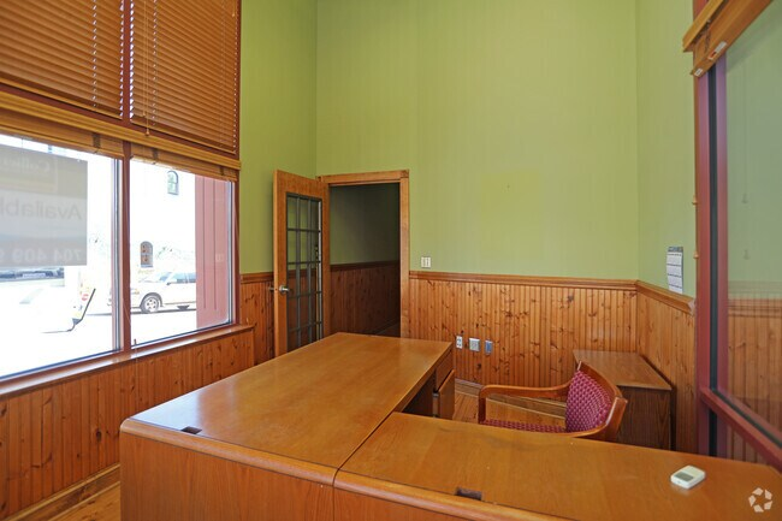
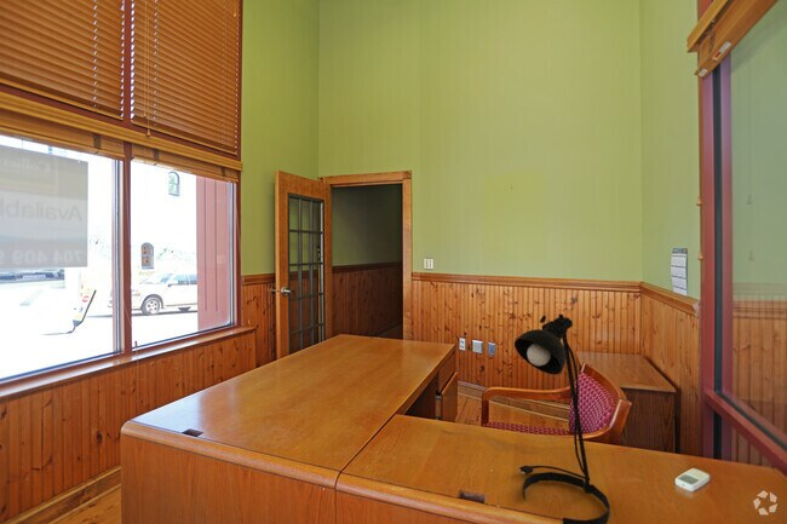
+ desk lamp (573, 405)
